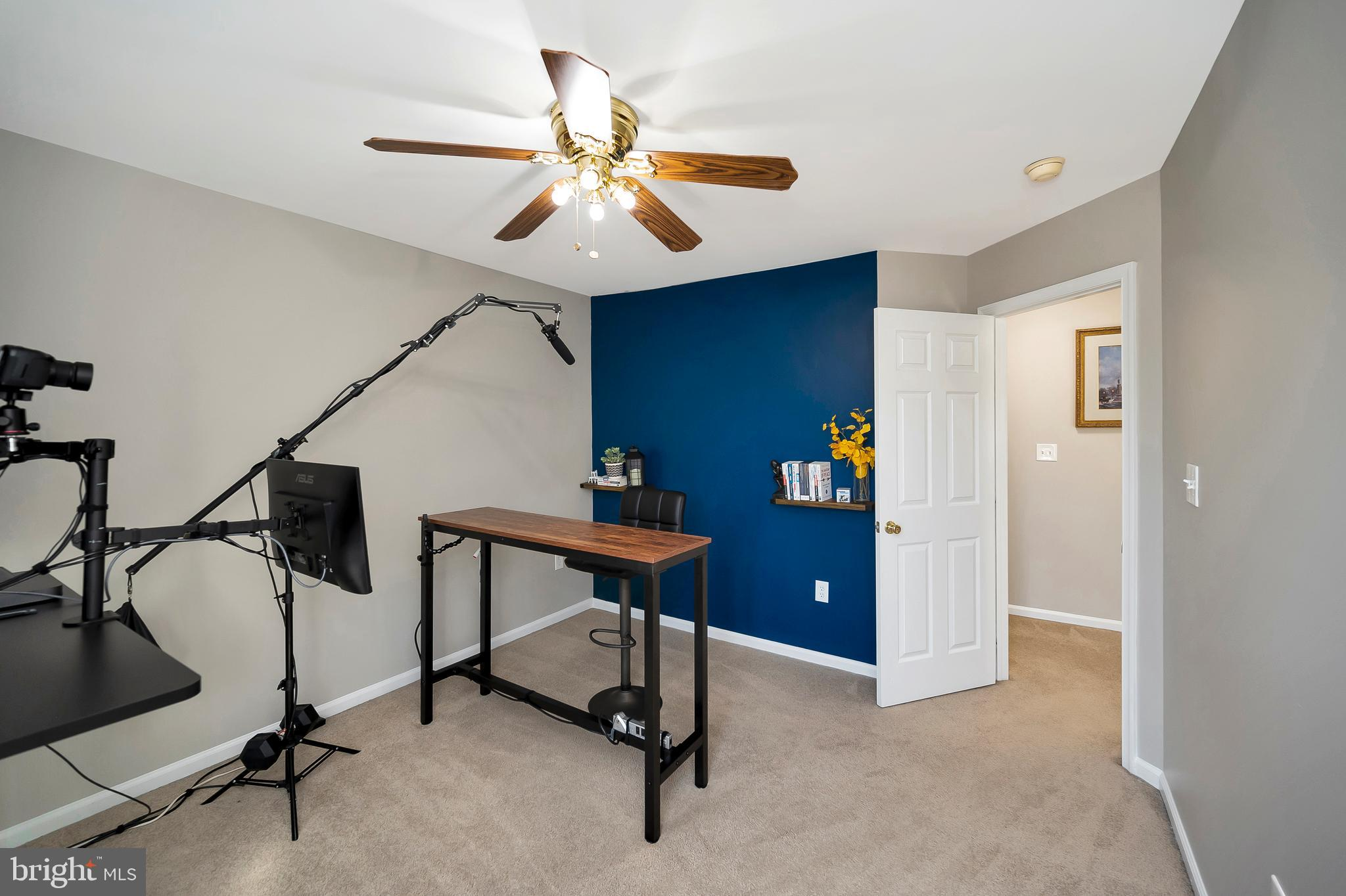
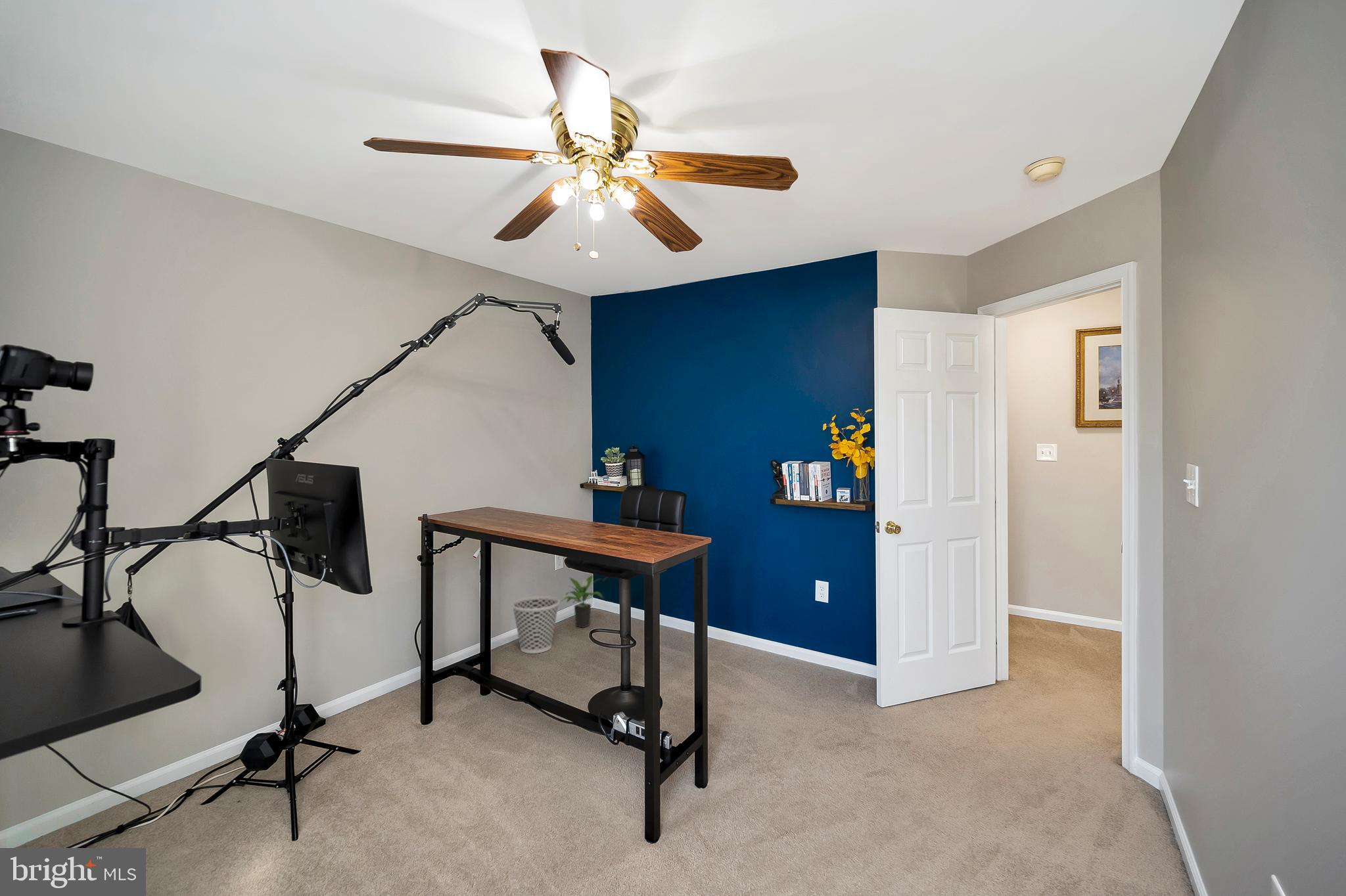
+ wastebasket (536, 625)
+ potted plant (582, 601)
